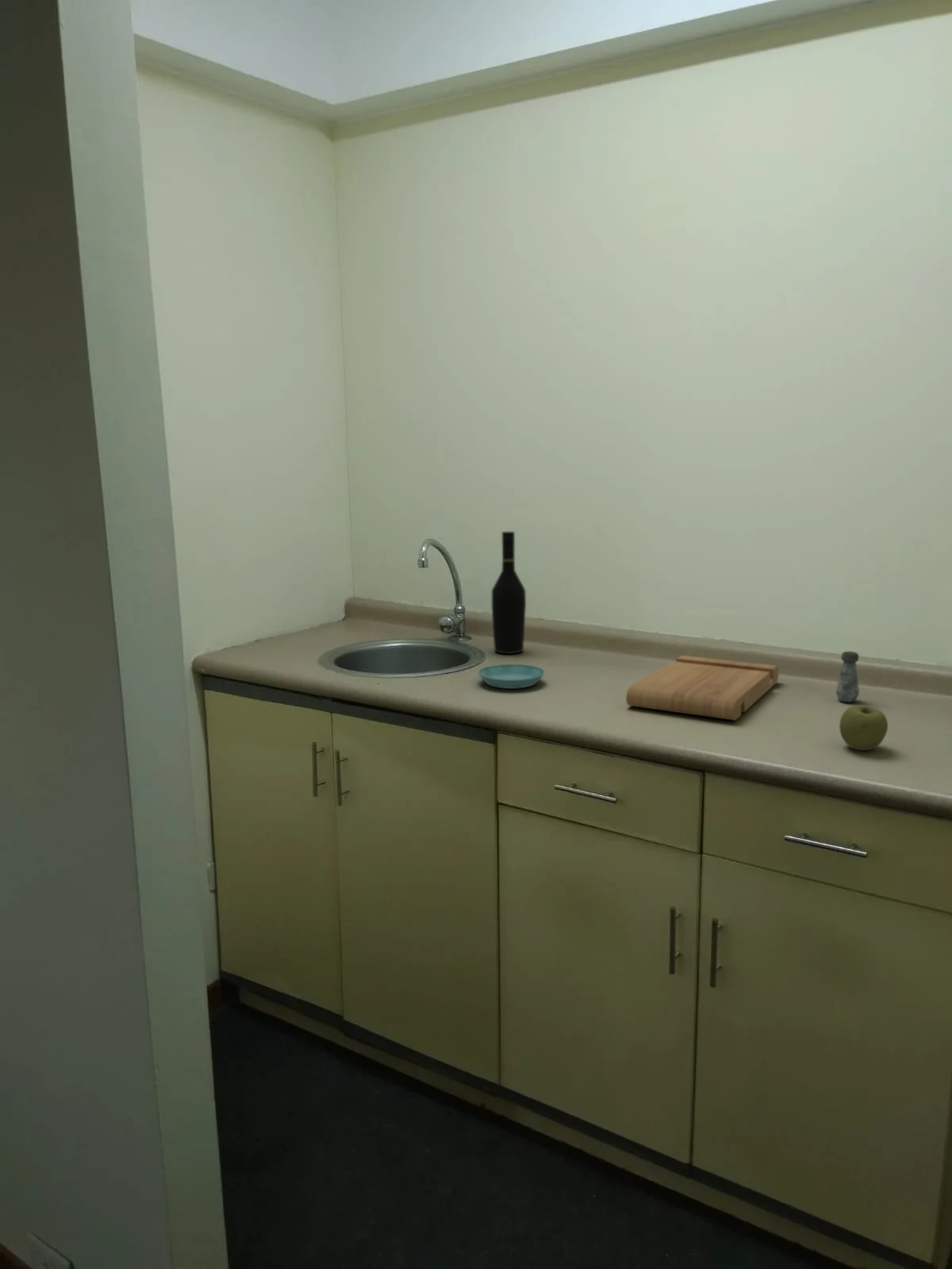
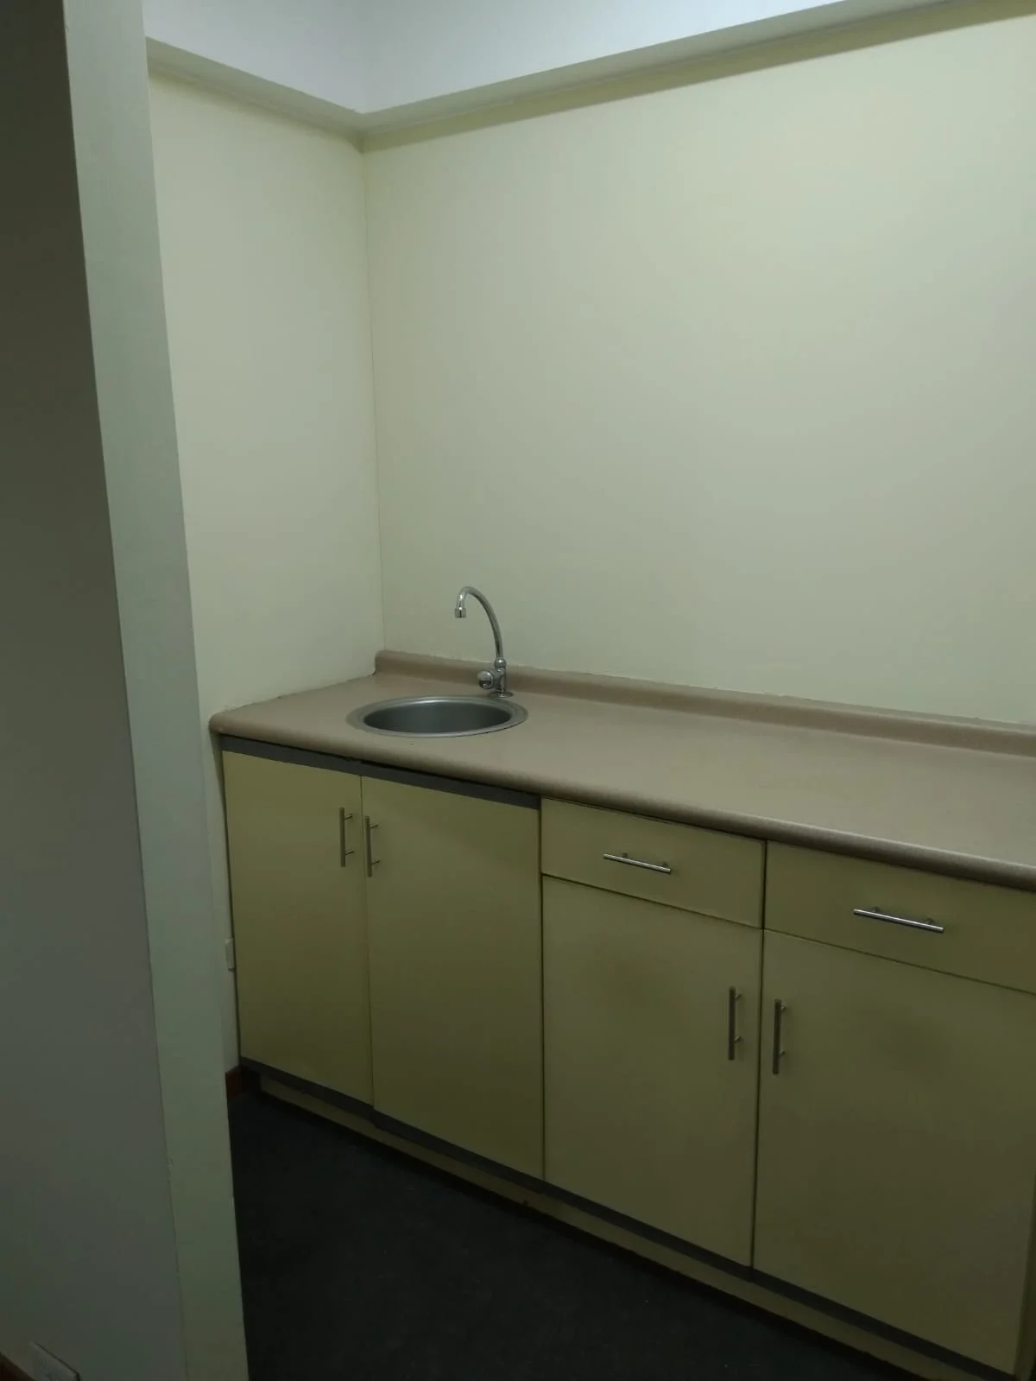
- salt shaker (848, 676)
- apple (863, 728)
- saucer (511, 677)
- wine bottle (509, 592)
- cutting board (705, 684)
